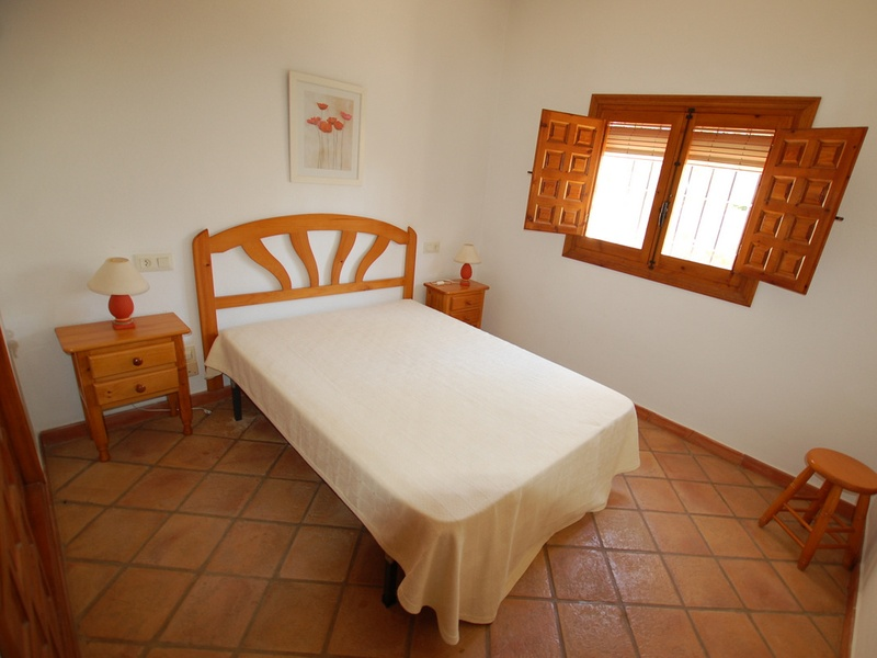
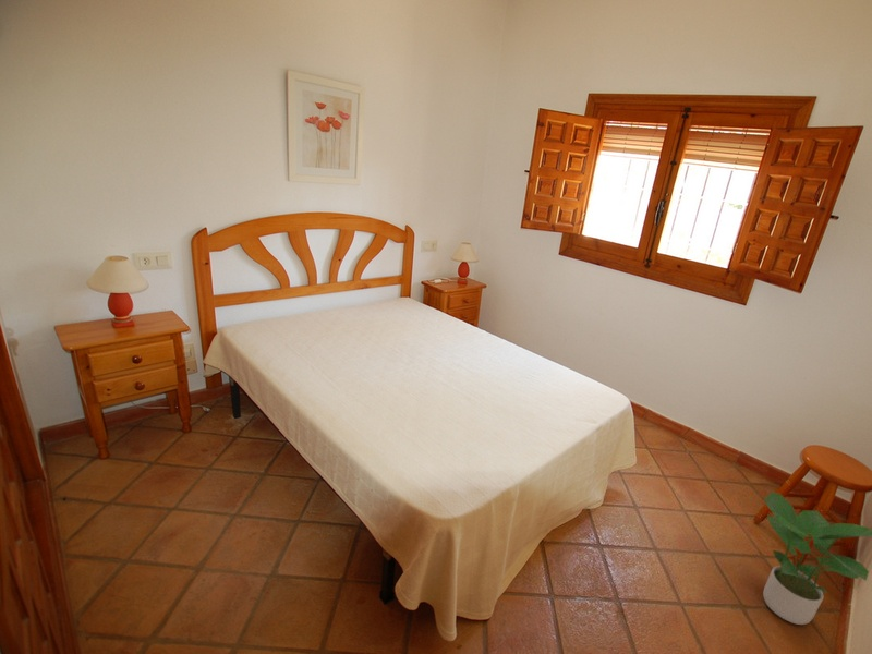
+ potted plant (801, 556)
